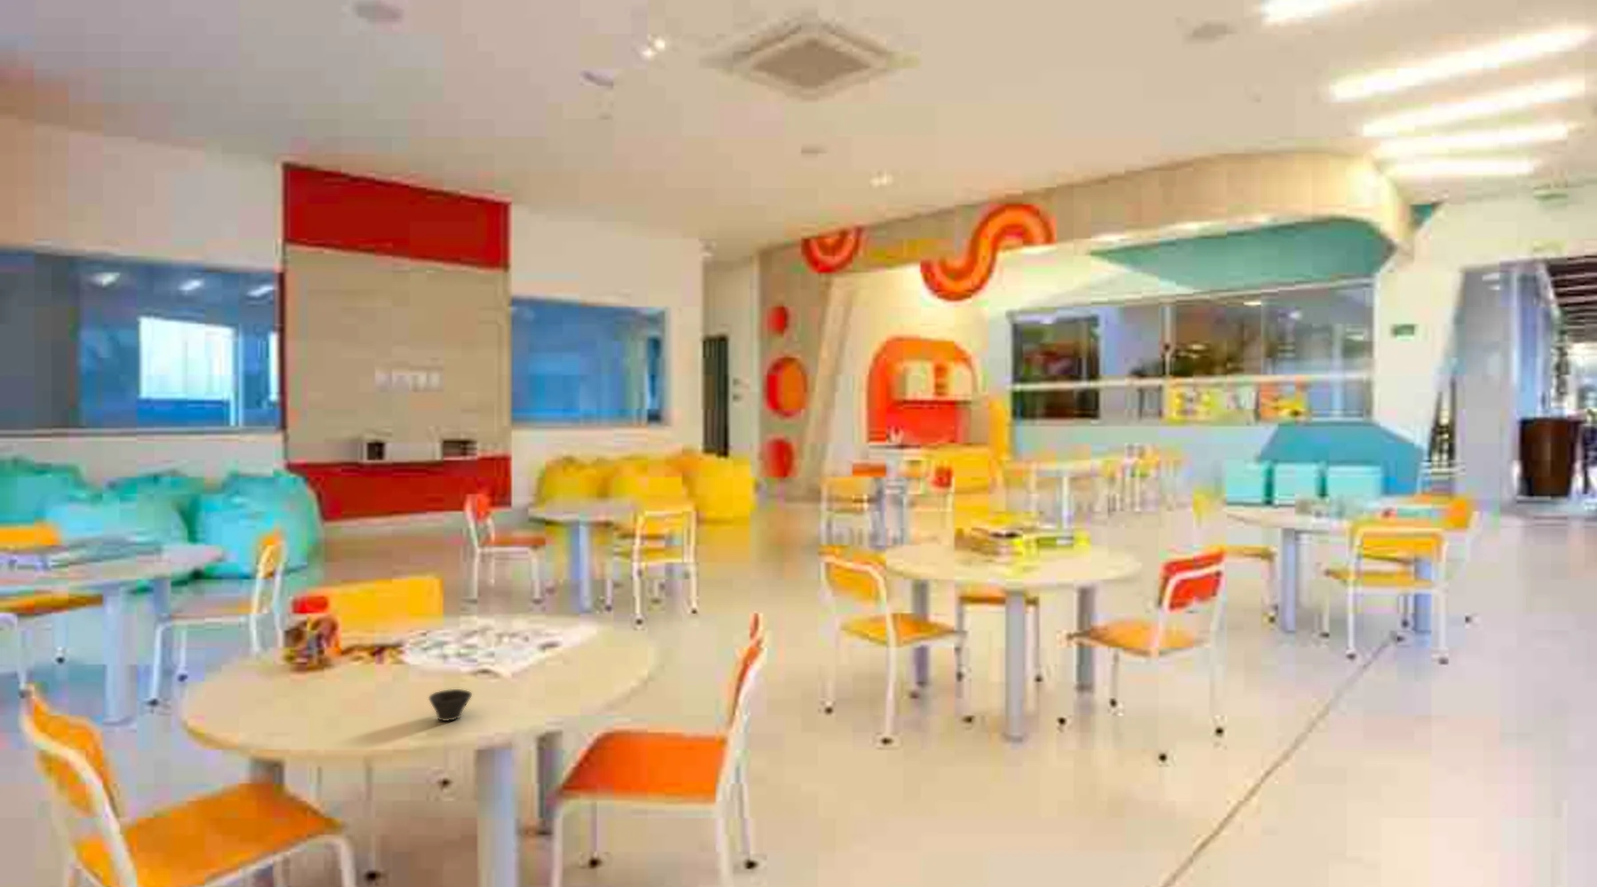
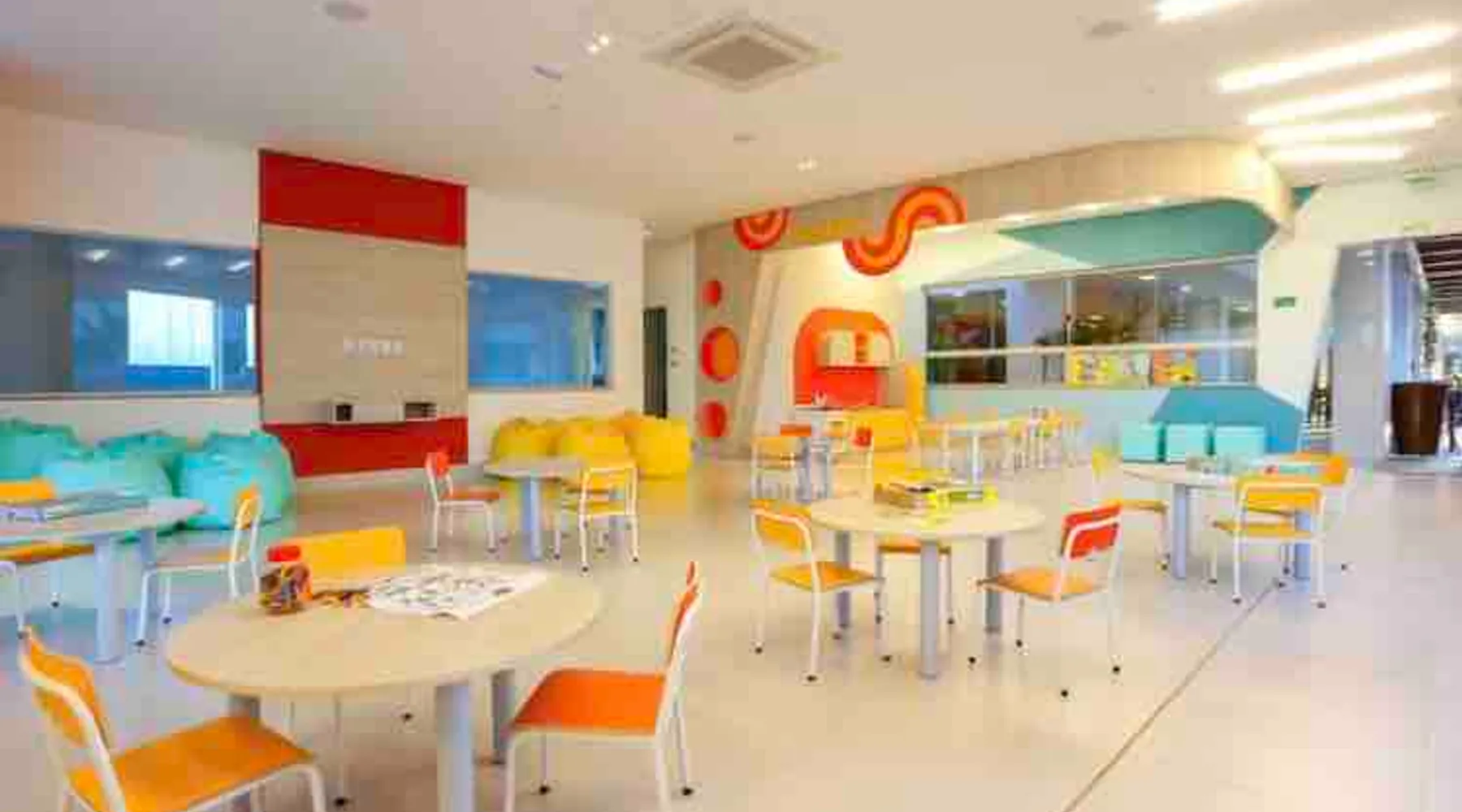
- cup (451, 706)
